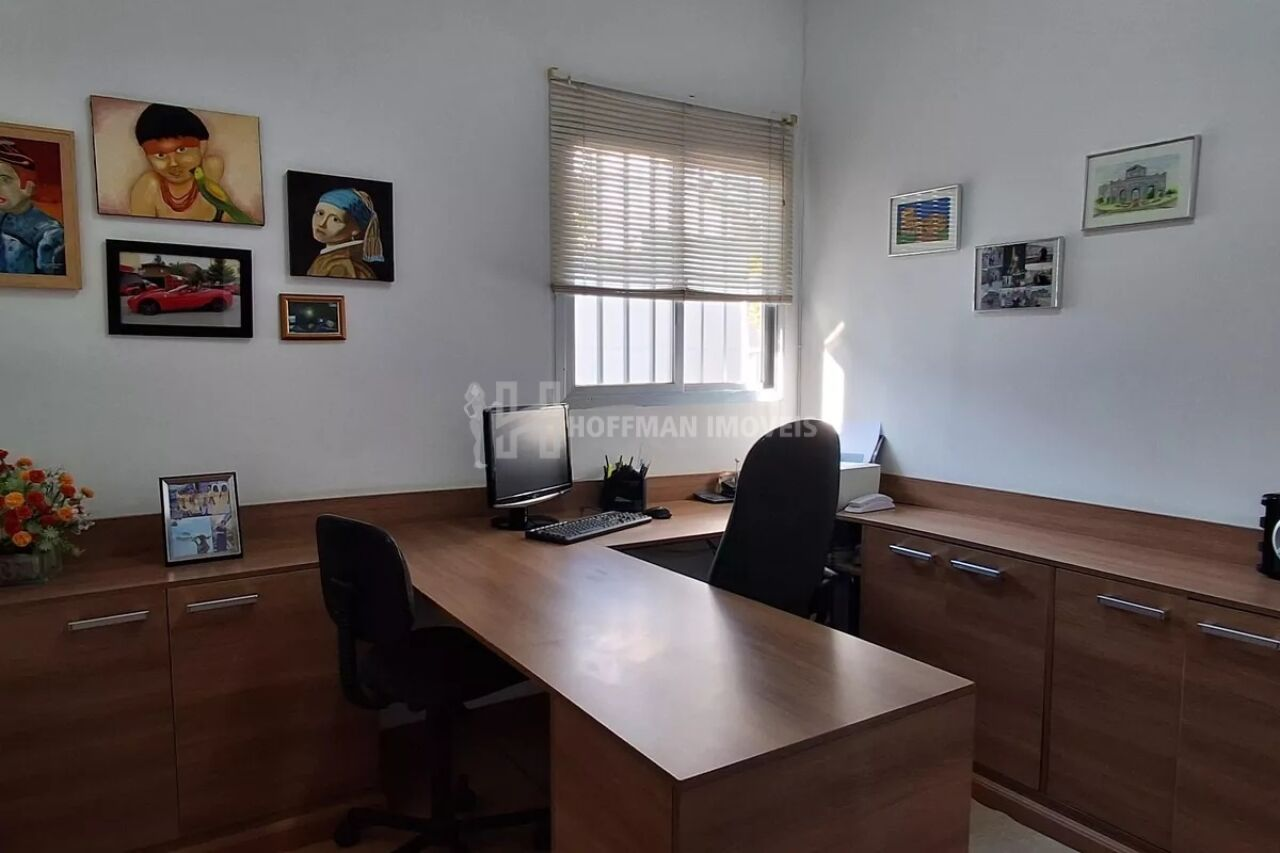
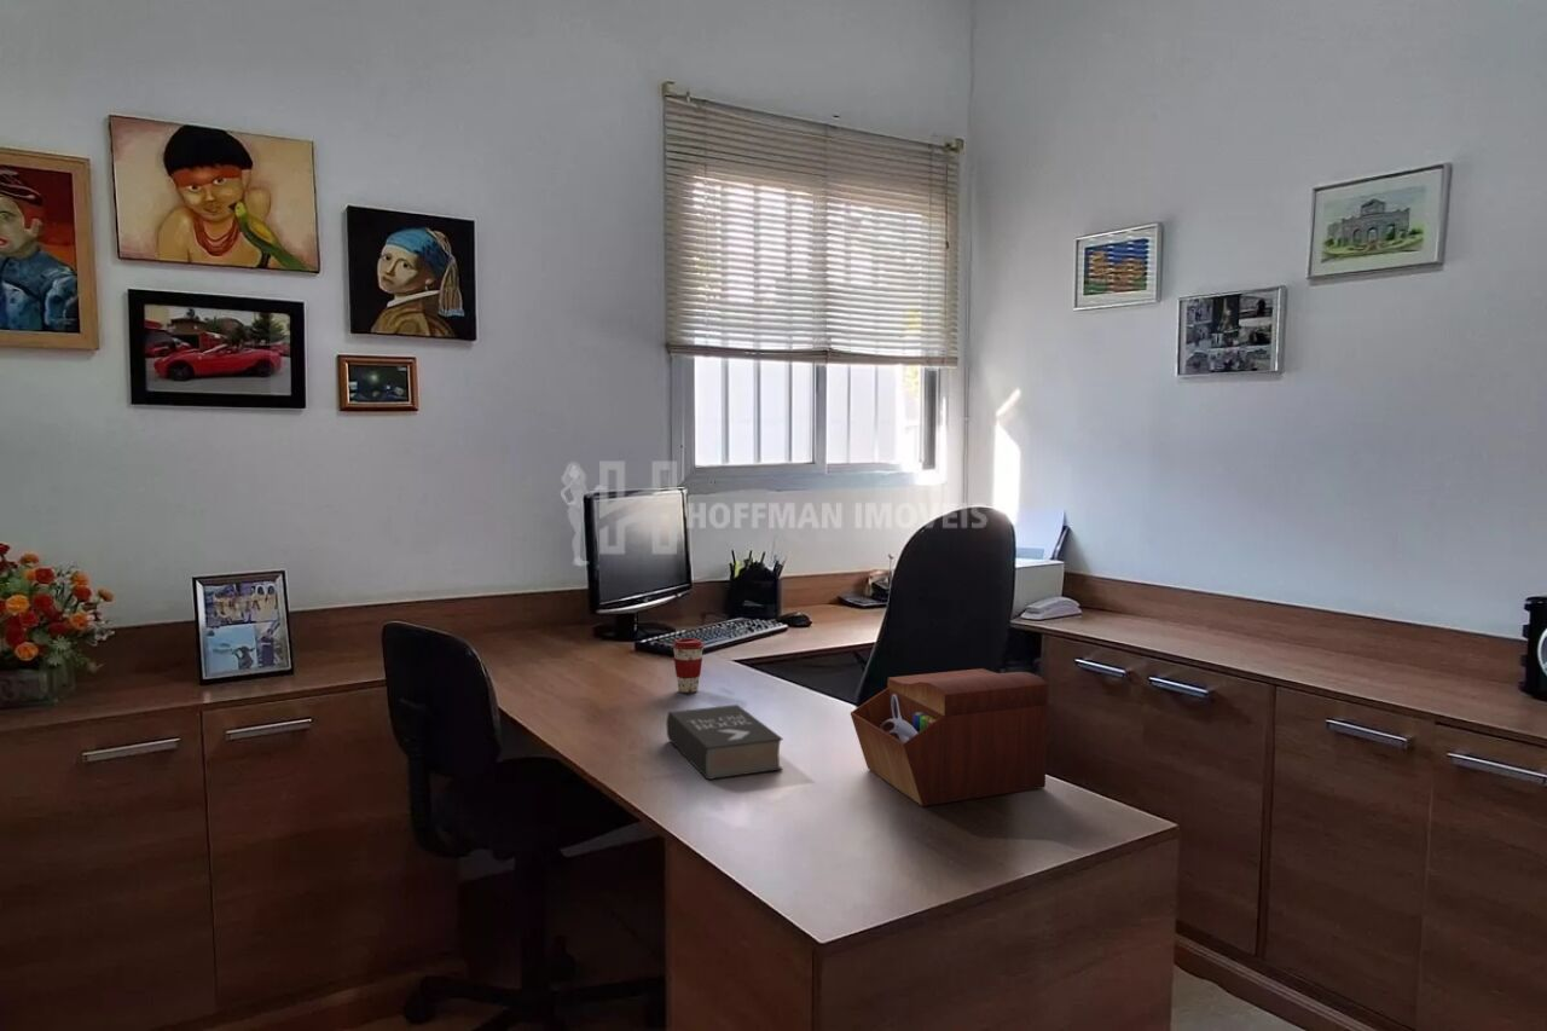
+ coffee cup (688, 665)
+ book (722, 739)
+ sewing box (944, 725)
